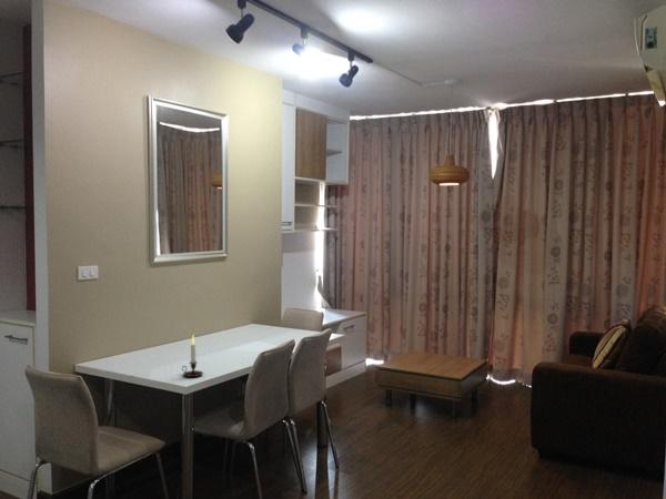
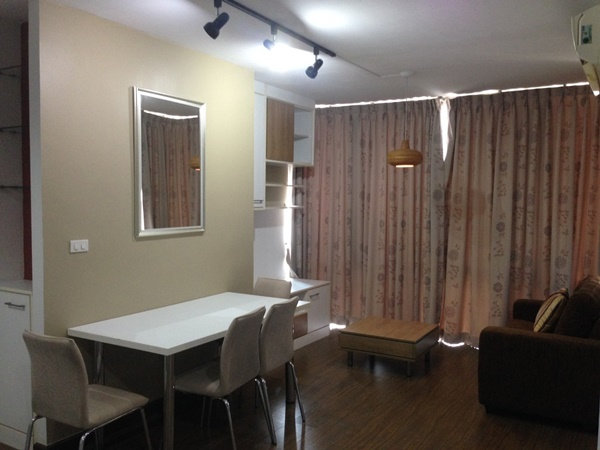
- candle (191, 354)
